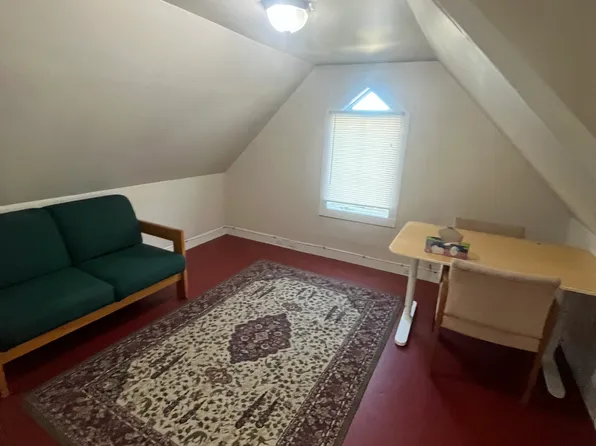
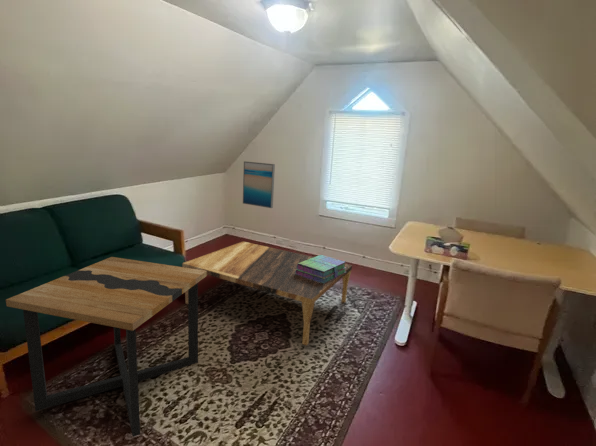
+ coffee table (269, 283)
+ stack of books (321, 267)
+ wall art (258, 184)
+ side table (120, 336)
